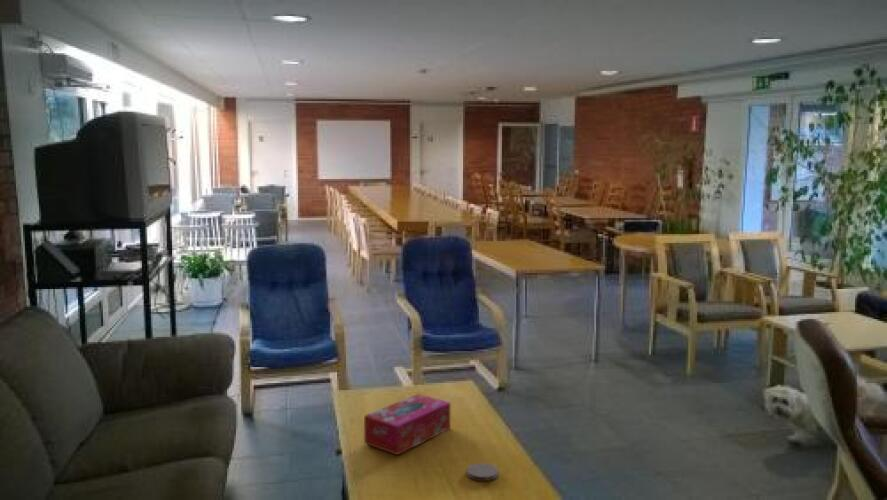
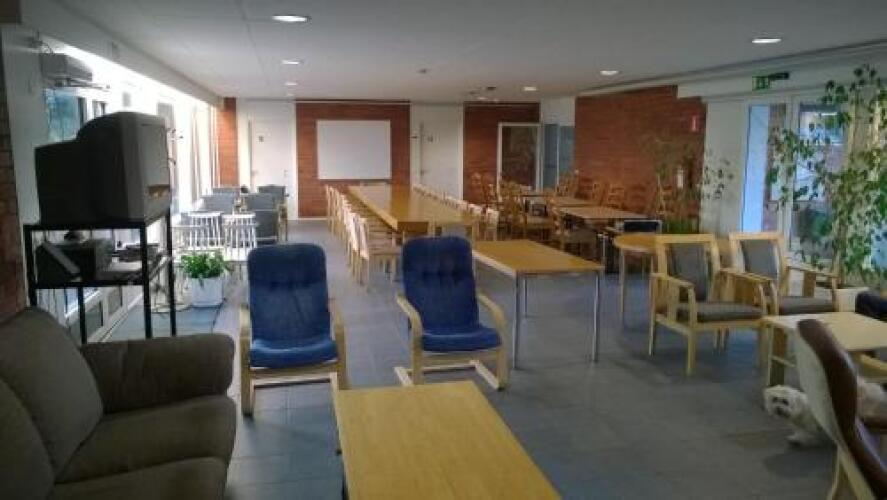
- tissue box (408, 422)
- coaster (482, 471)
